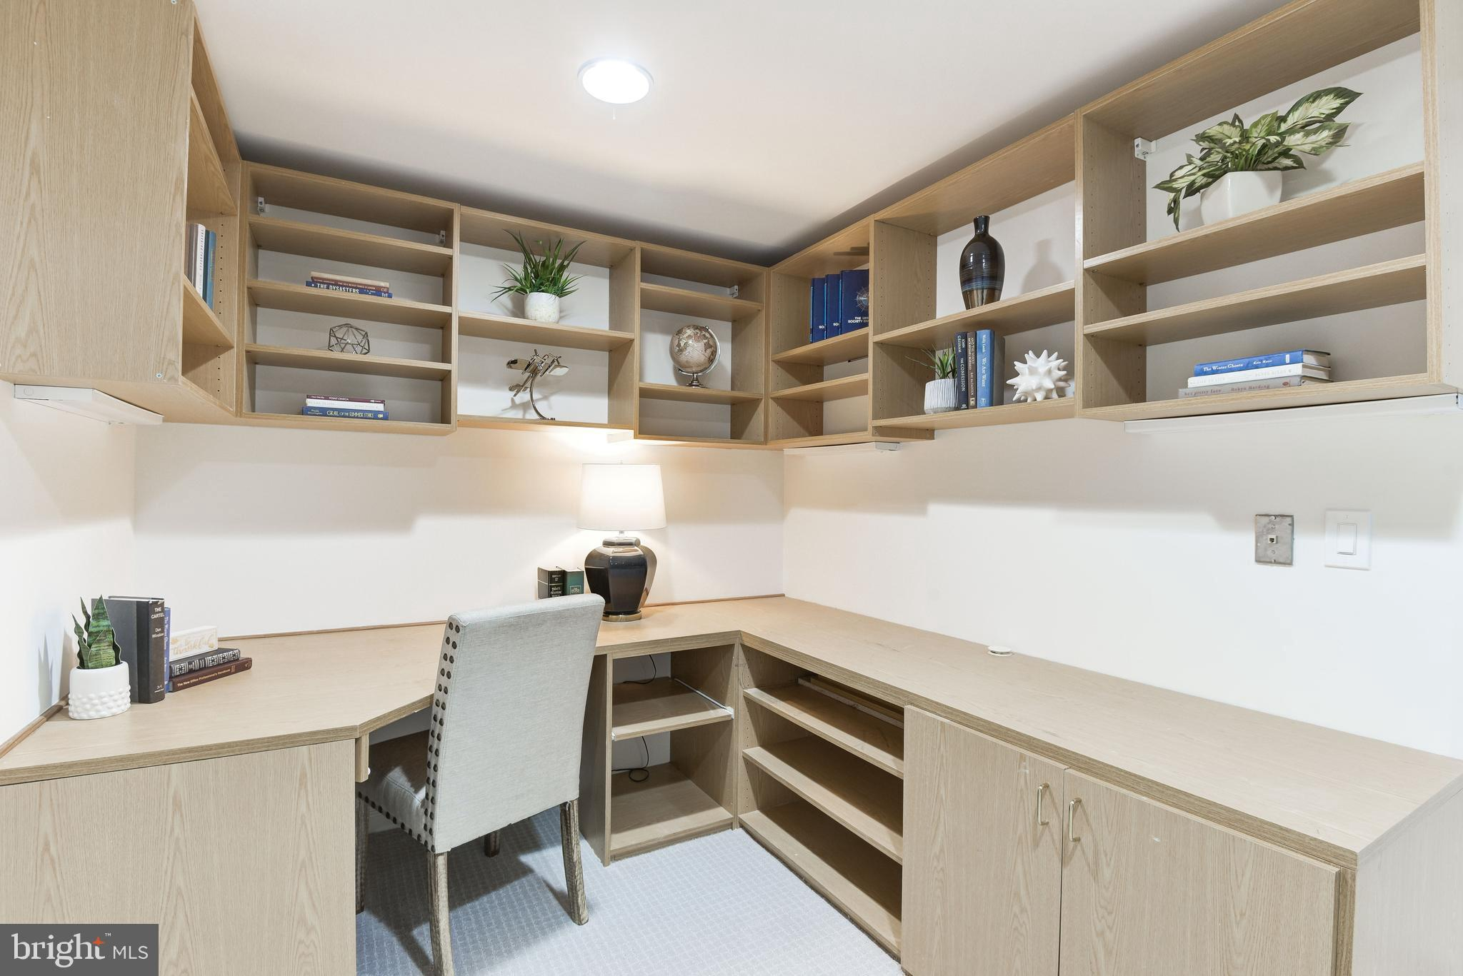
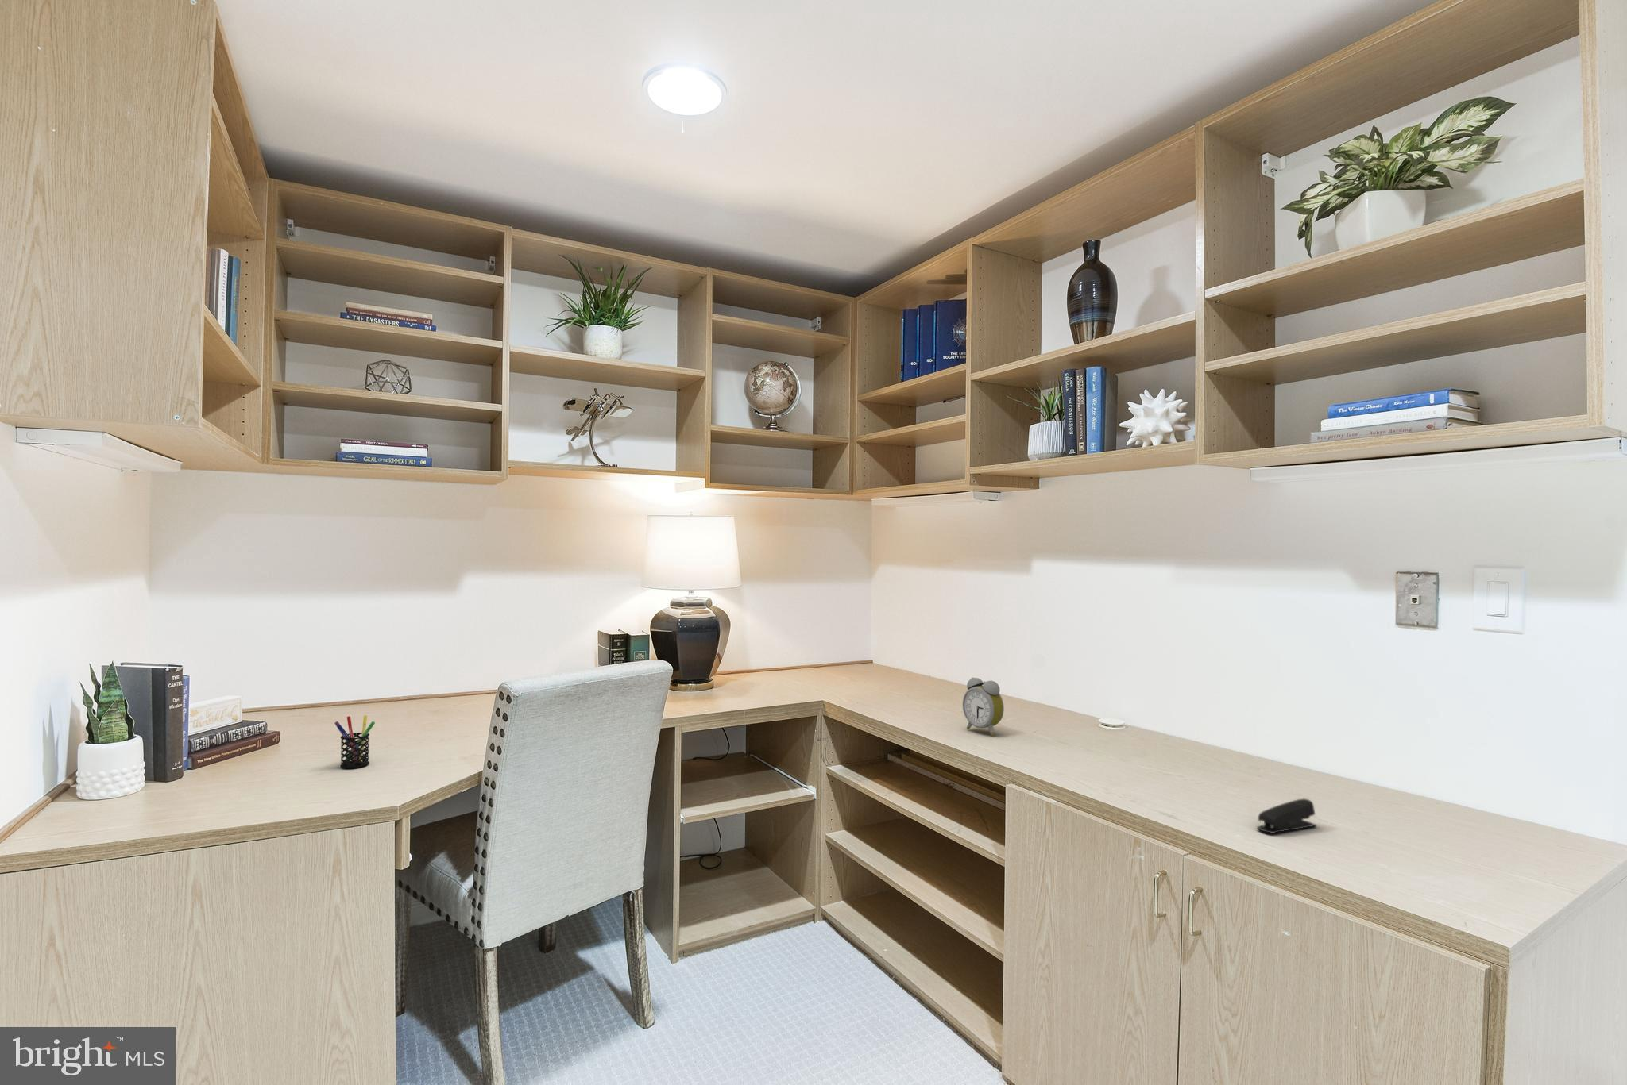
+ stapler (1287, 814)
+ pen holder (357, 740)
+ alarm clock (984, 705)
